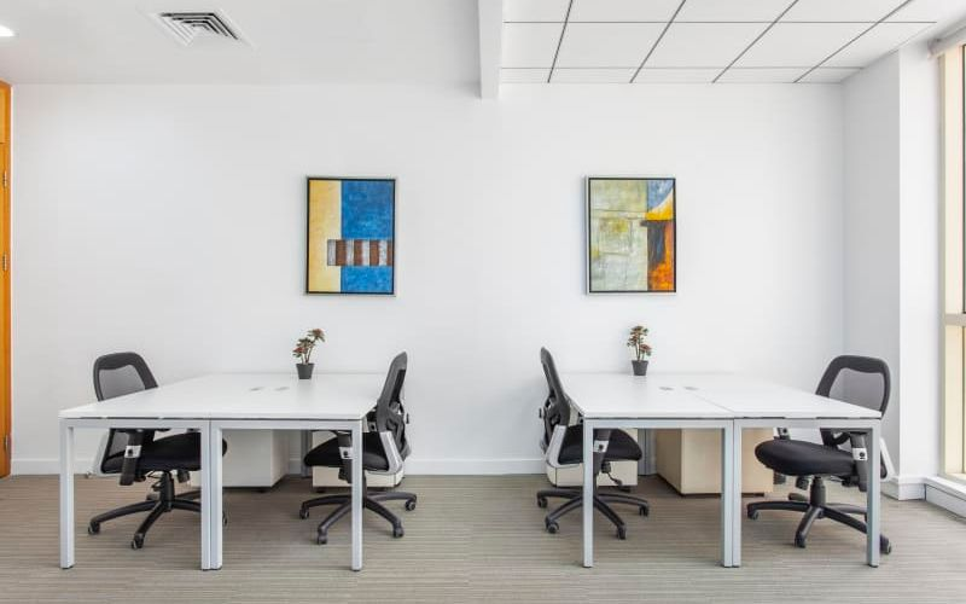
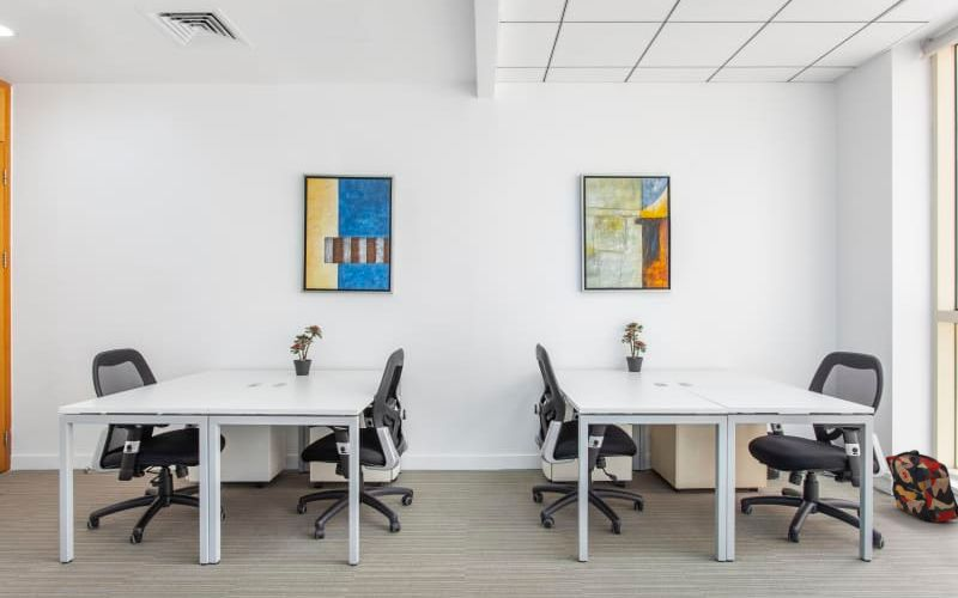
+ backpack (921, 482)
